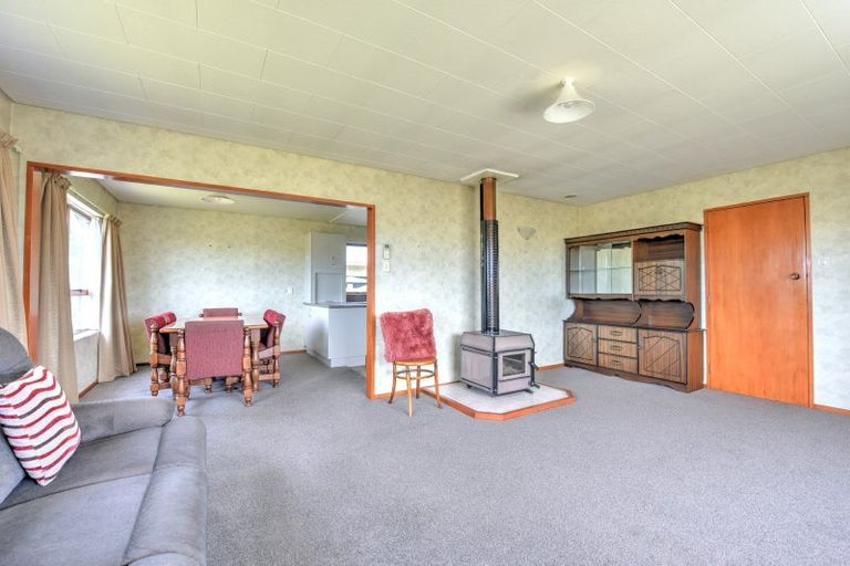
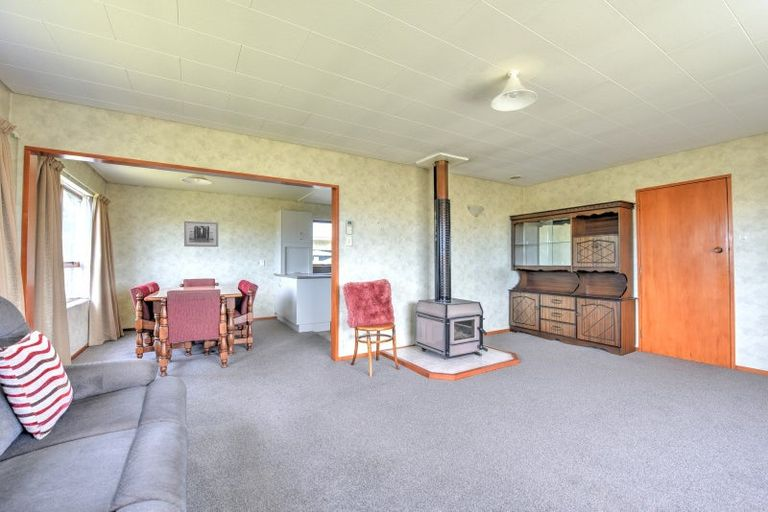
+ wall art (201, 234)
